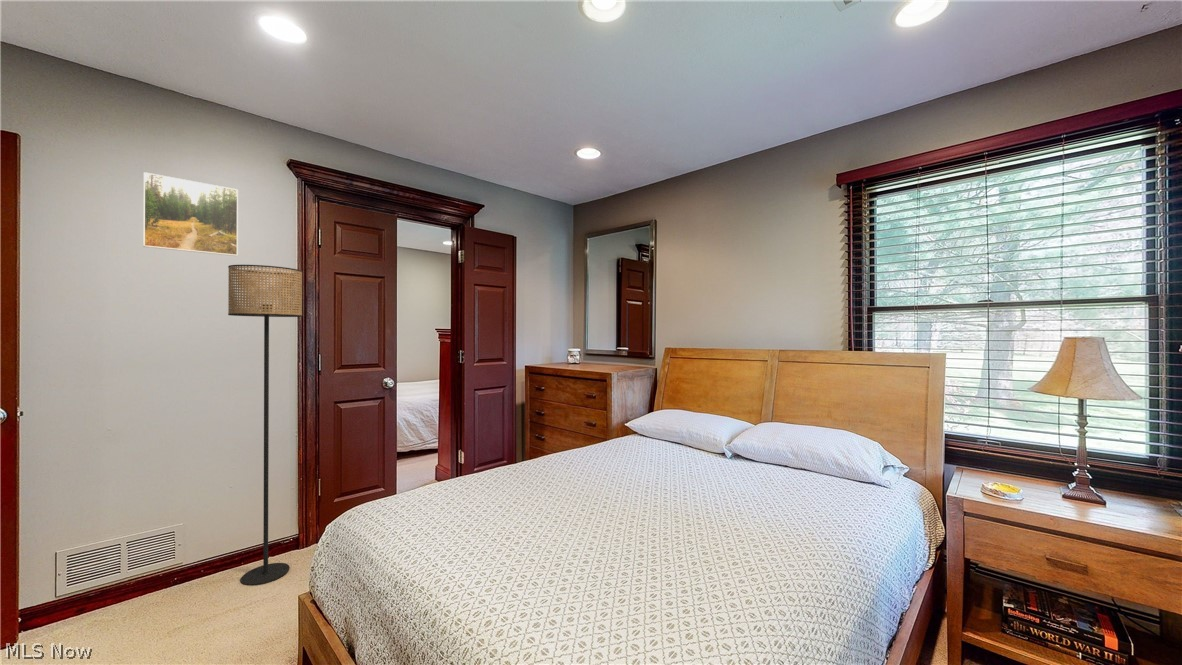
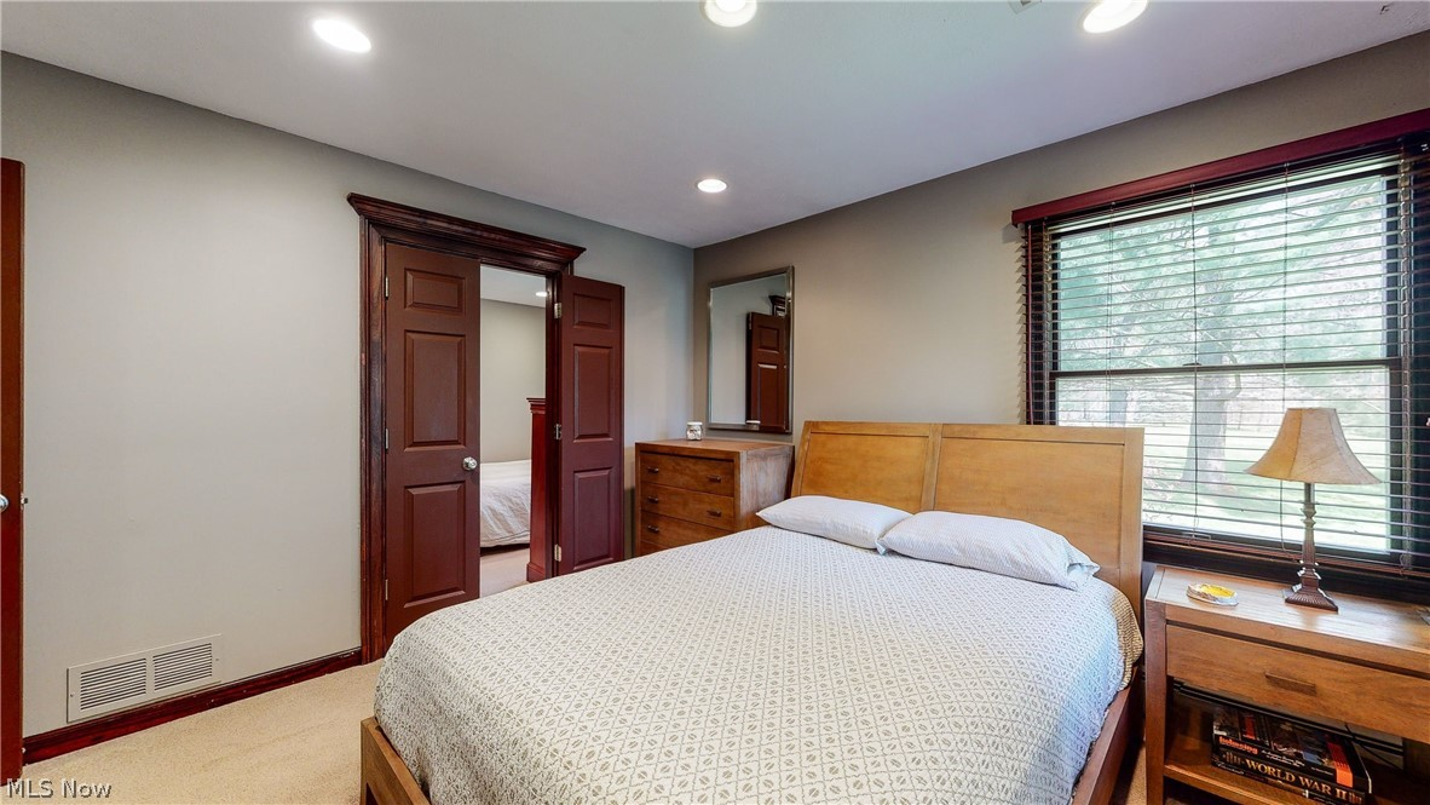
- floor lamp (266, 421)
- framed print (193, 216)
